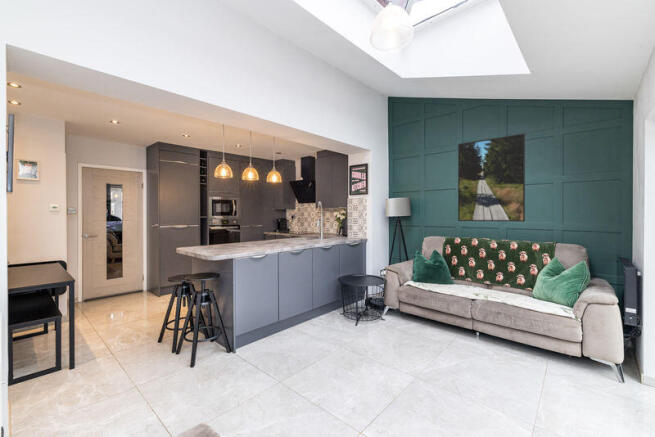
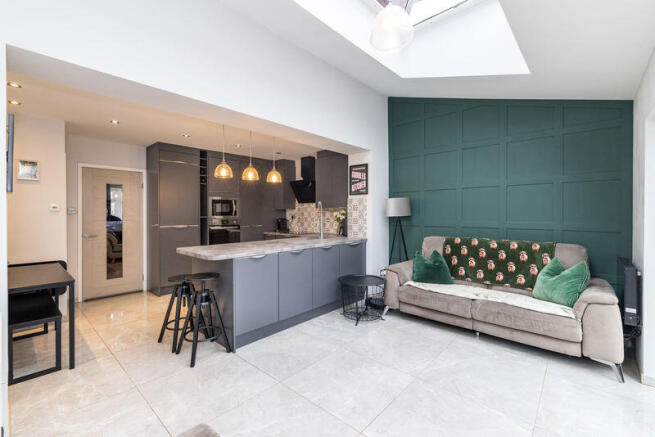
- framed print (489, 180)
